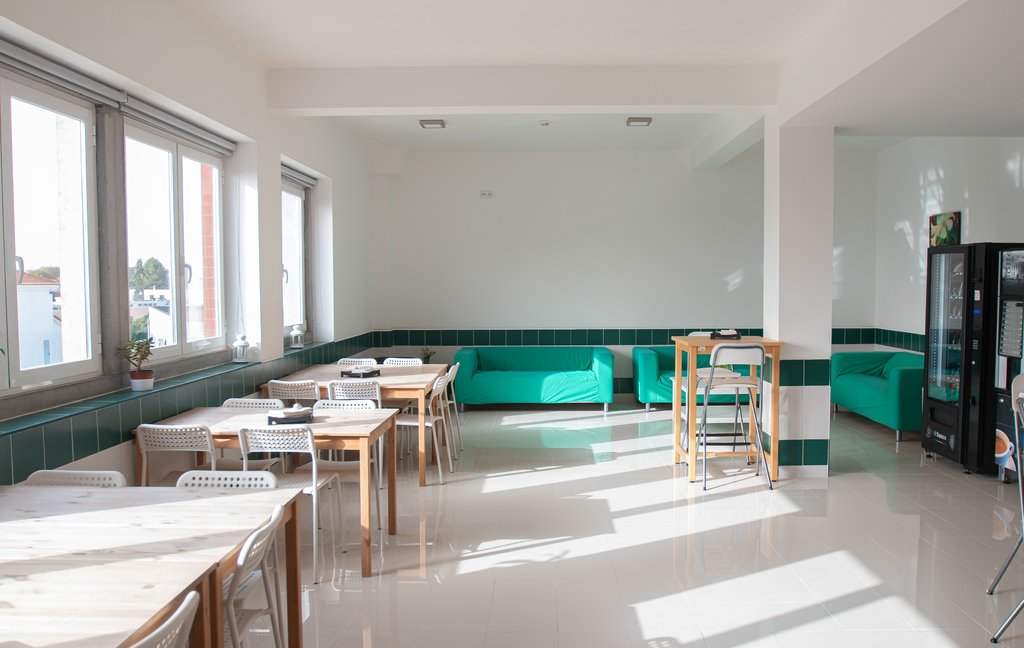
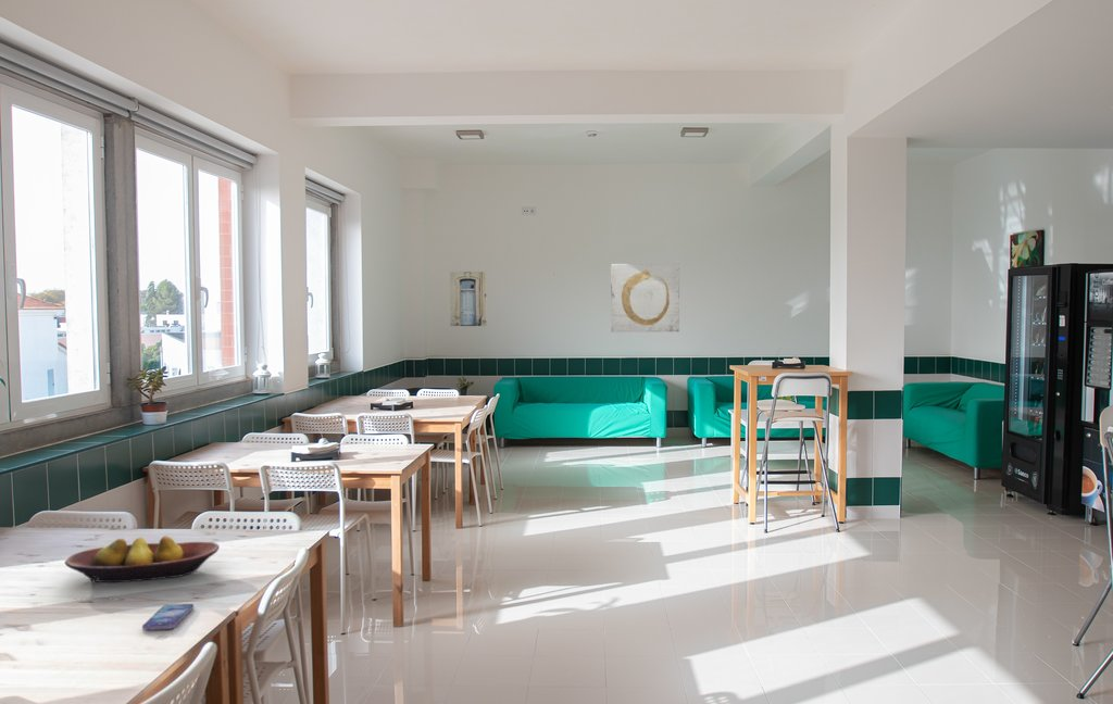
+ fruit bowl (145, 555)
+ smartphone (168, 616)
+ wall art (645, 298)
+ wall art (467, 299)
